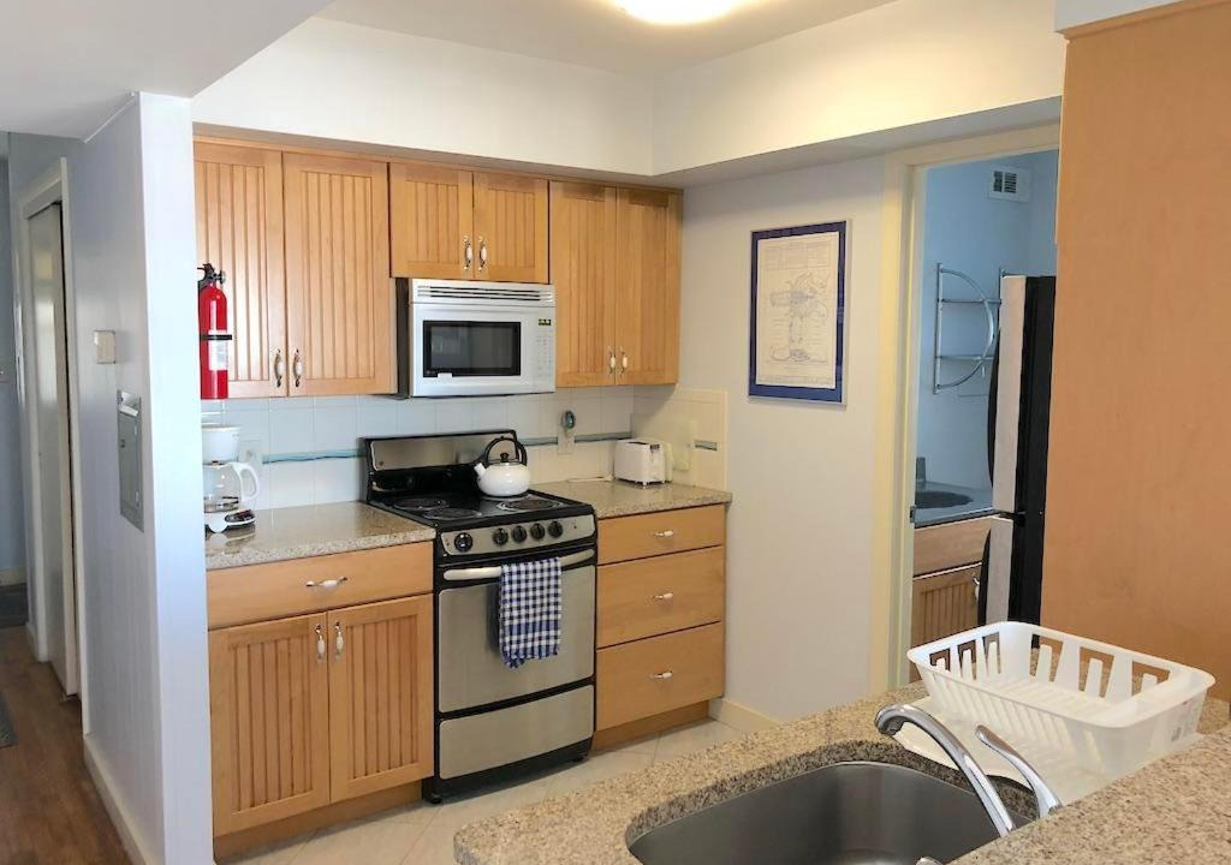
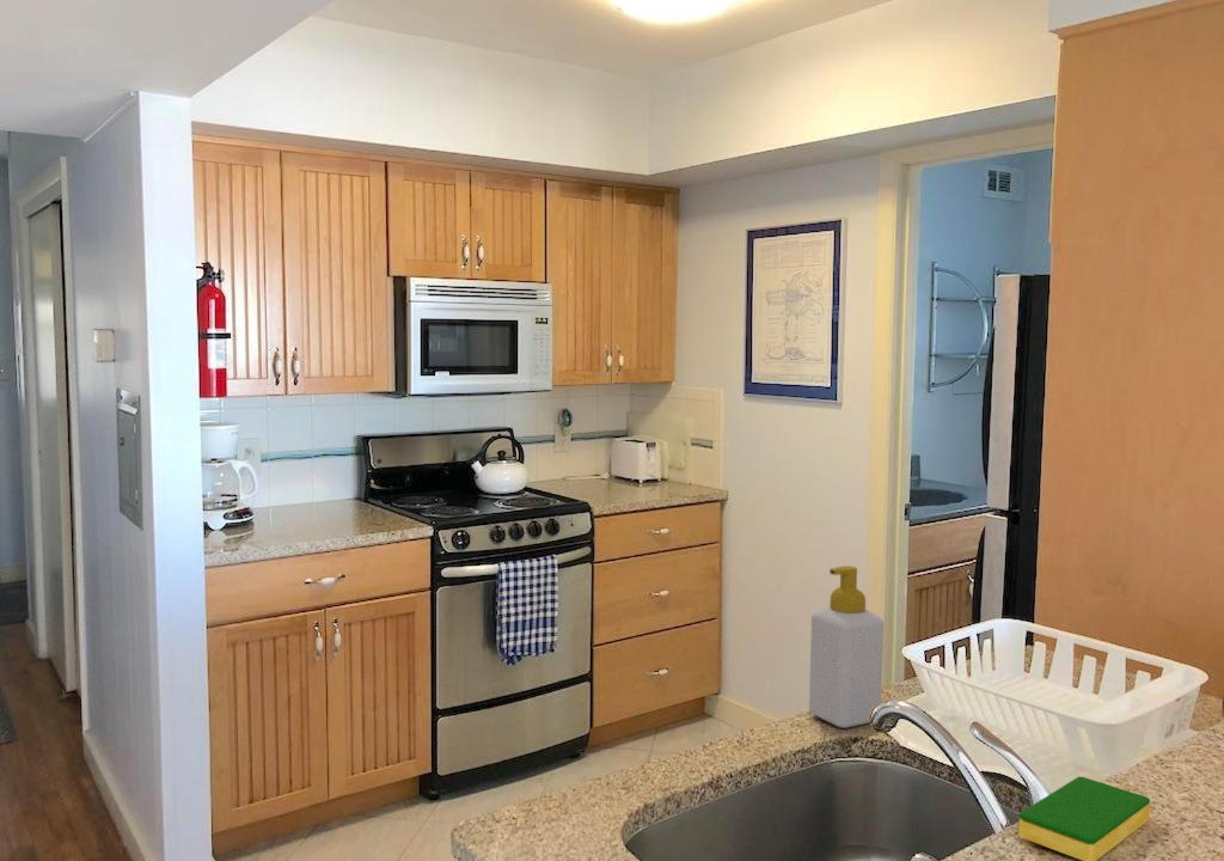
+ soap bottle (846, 642)
+ dish sponge (1085, 817)
